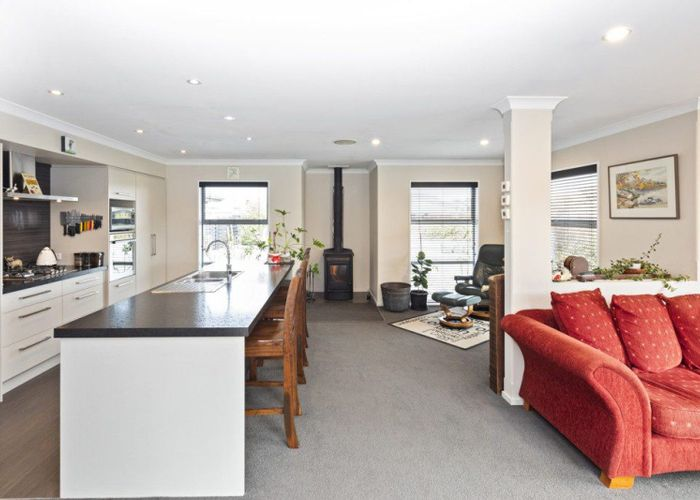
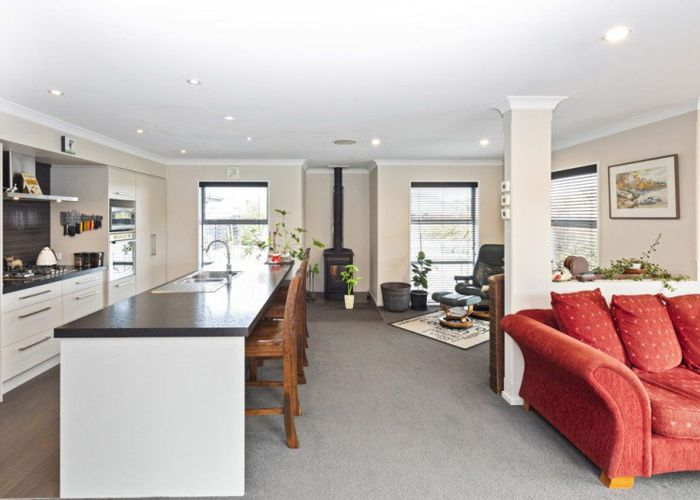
+ house plant (351, 286)
